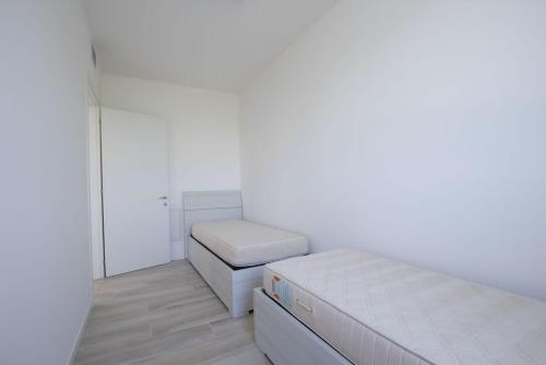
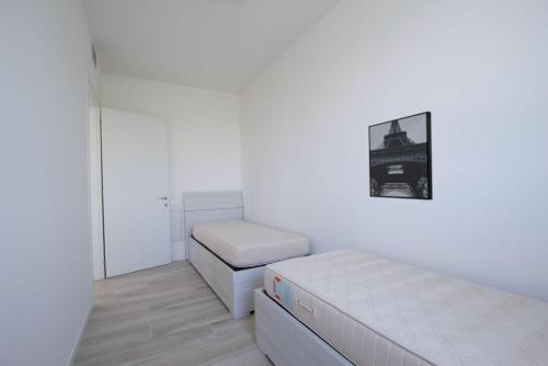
+ wall art (397, 159)
